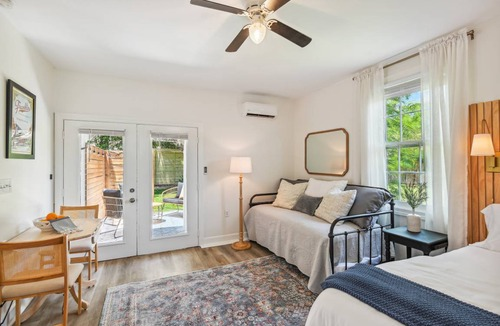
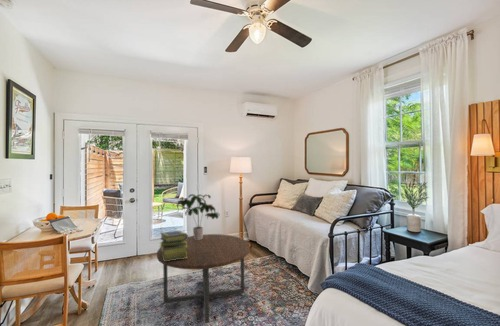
+ potted plant (198, 216)
+ stack of books (173, 243)
+ coffee table (205, 273)
